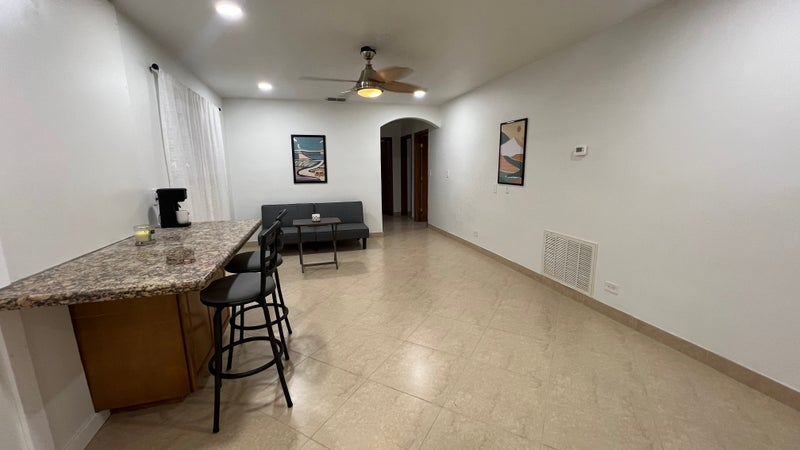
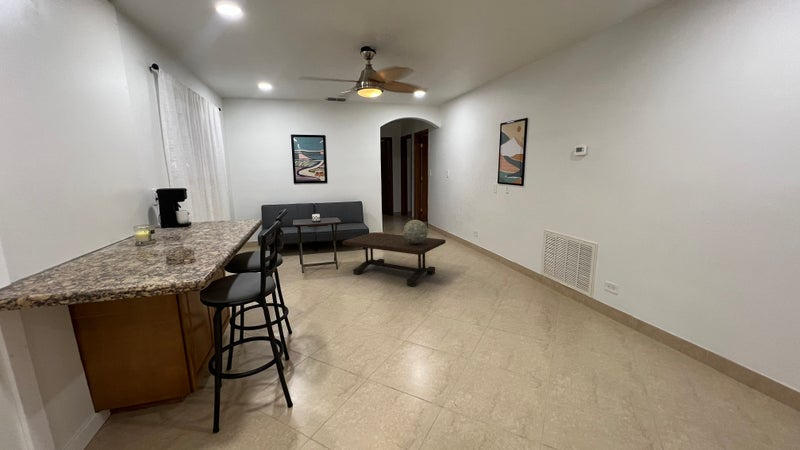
+ decorative sphere (415, 231)
+ coffee table (394, 251)
